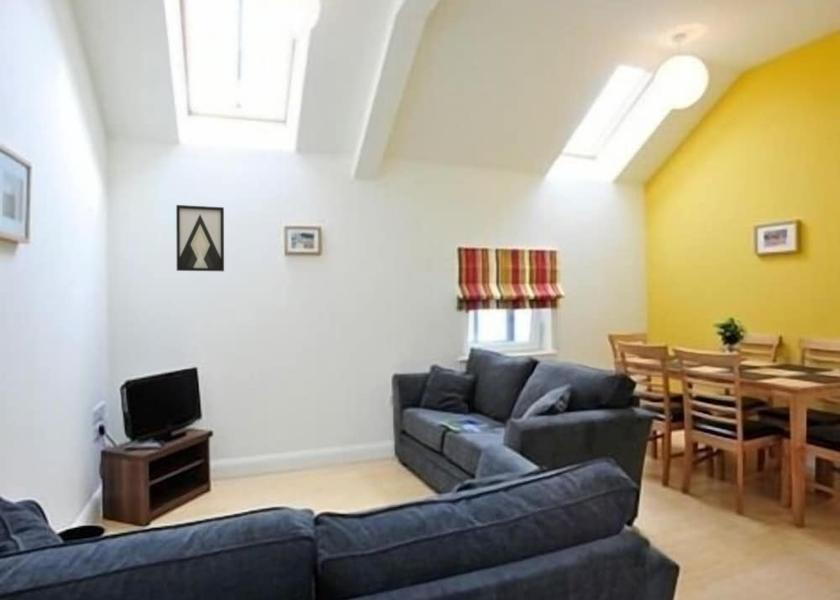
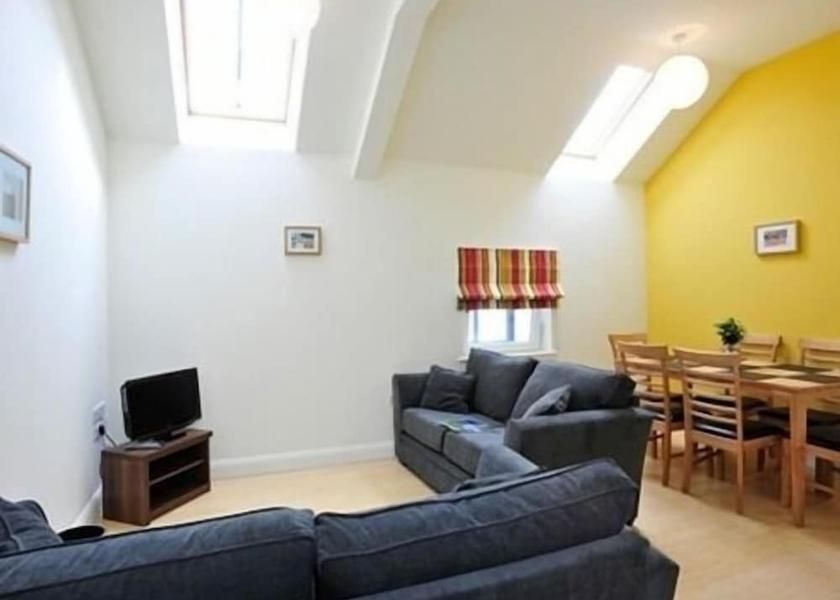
- wall art (200, 238)
